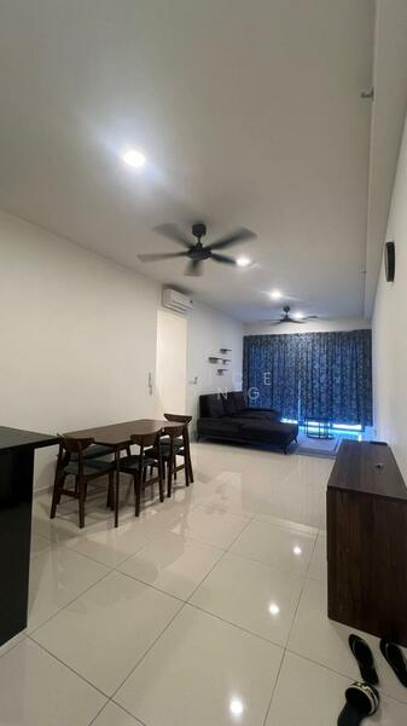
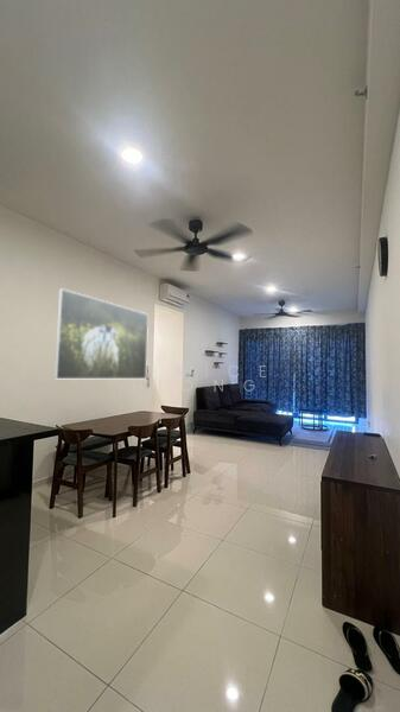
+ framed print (109, 341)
